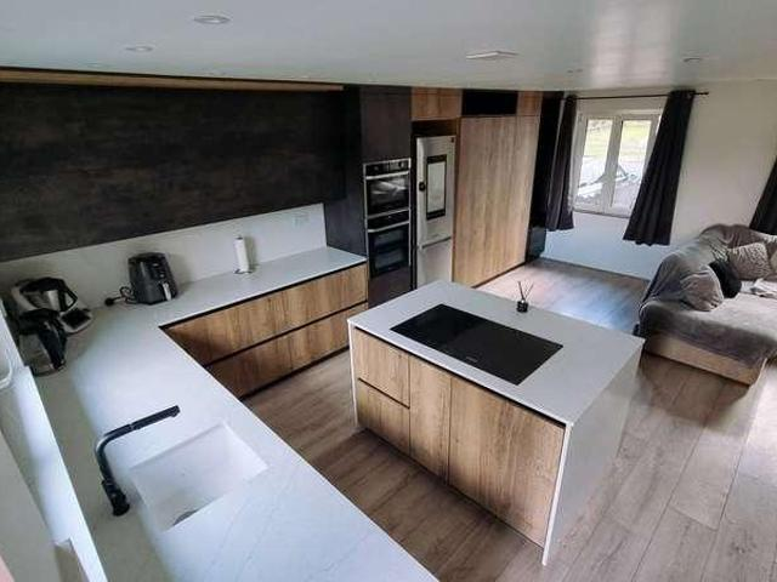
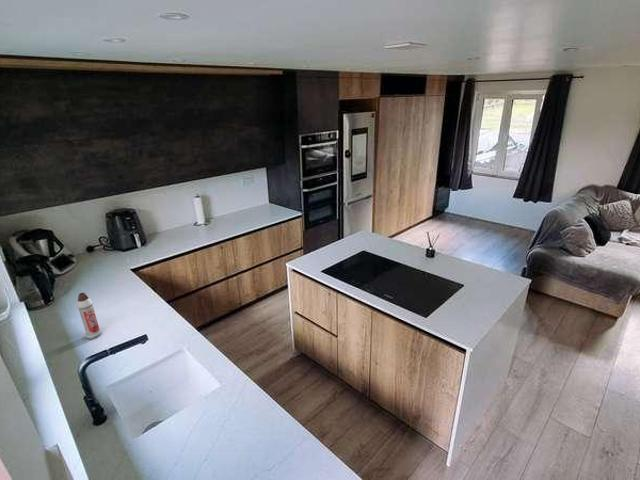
+ spray bottle (87, 315)
